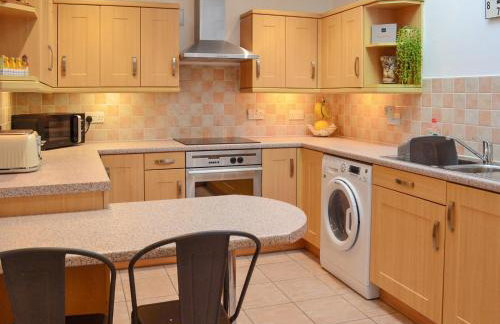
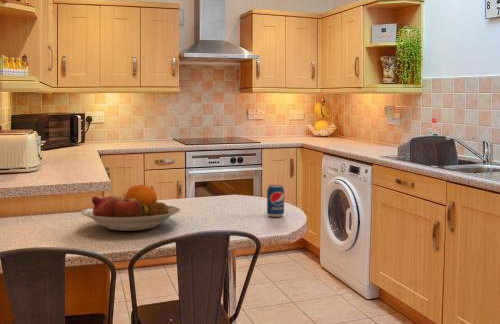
+ beverage can (275, 200)
+ fruit bowl (131, 206)
